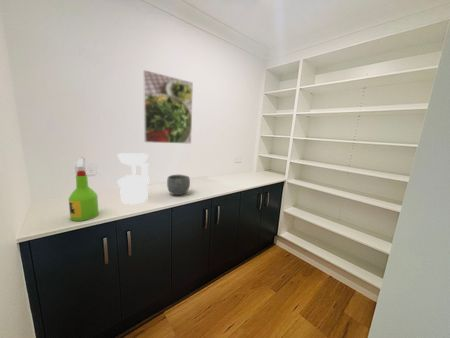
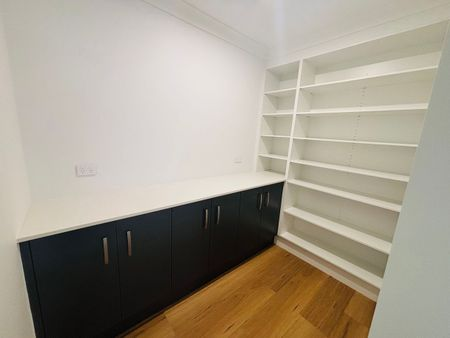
- spray bottle (83, 187)
- juicer (135, 178)
- bowl (178, 185)
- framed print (169, 111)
